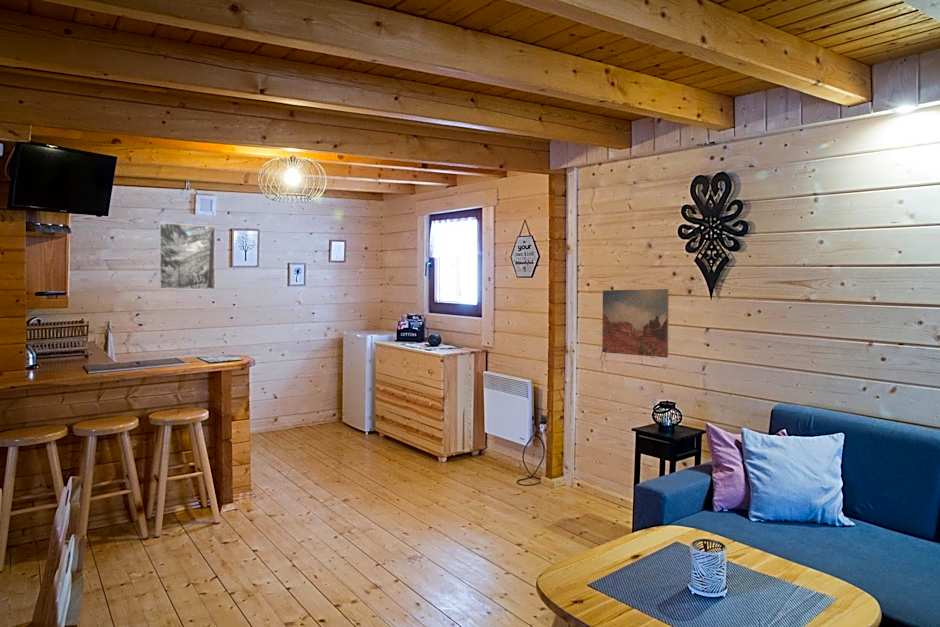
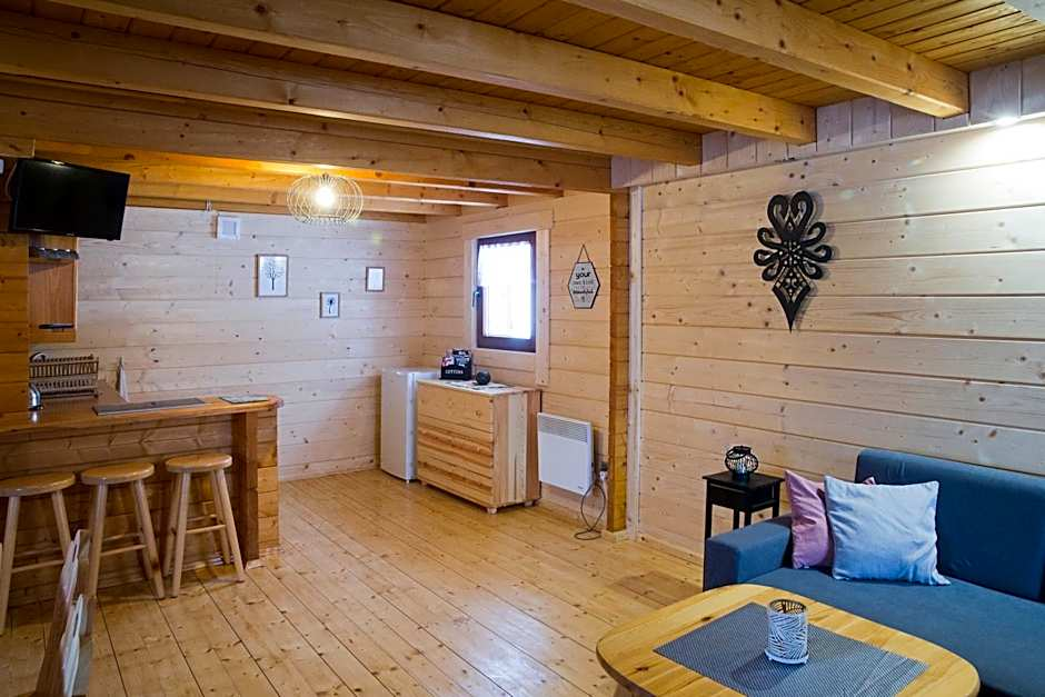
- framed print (187, 257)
- wall art (633, 322)
